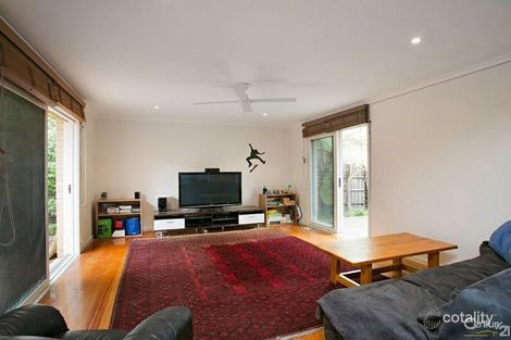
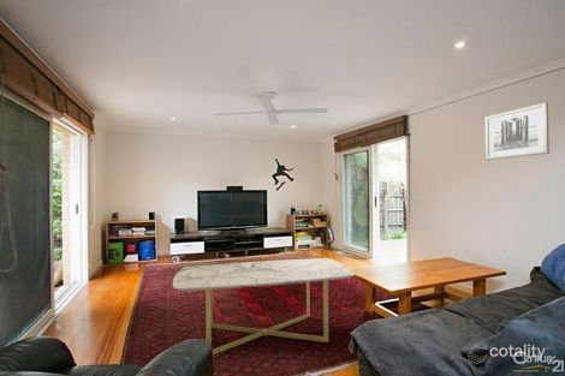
+ coffee table (264, 285)
+ wall art (513, 133)
